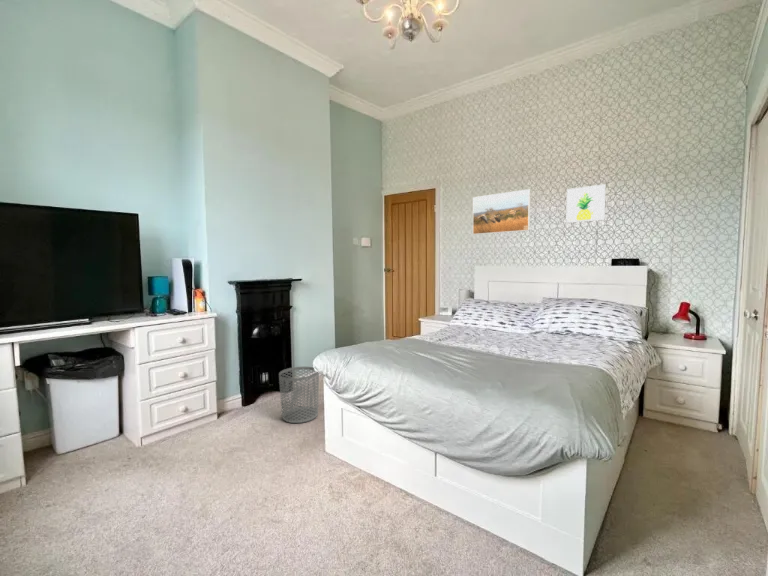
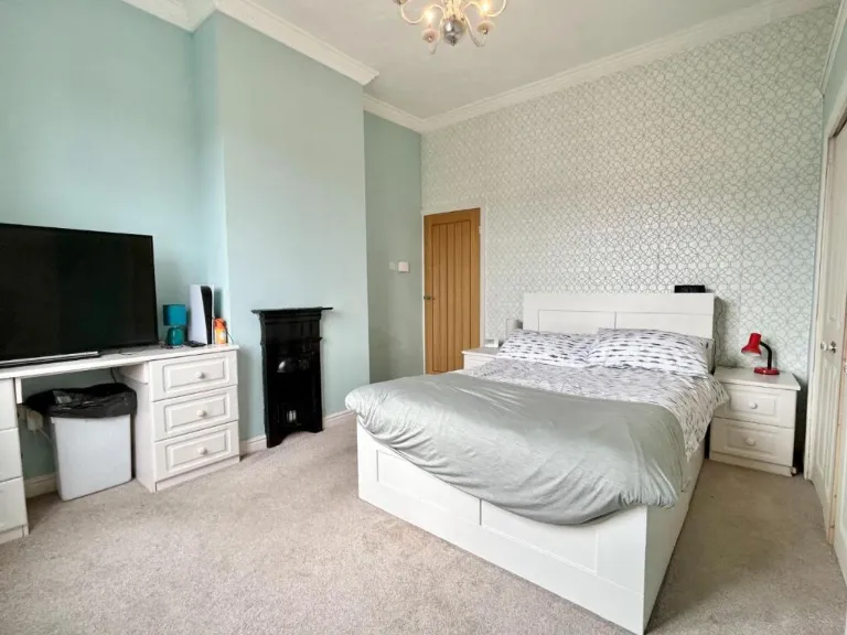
- waste bin (299, 394)
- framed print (499, 213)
- wall art (585, 204)
